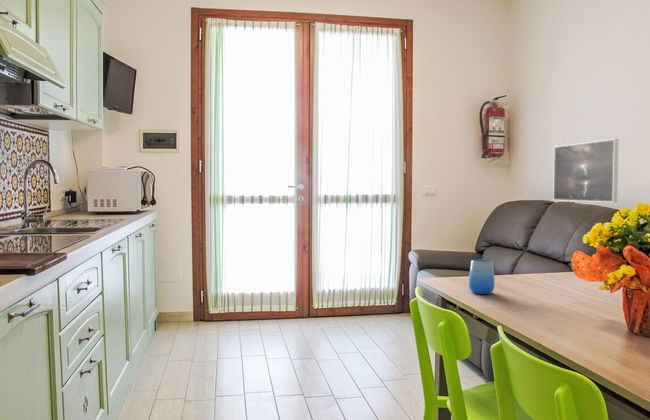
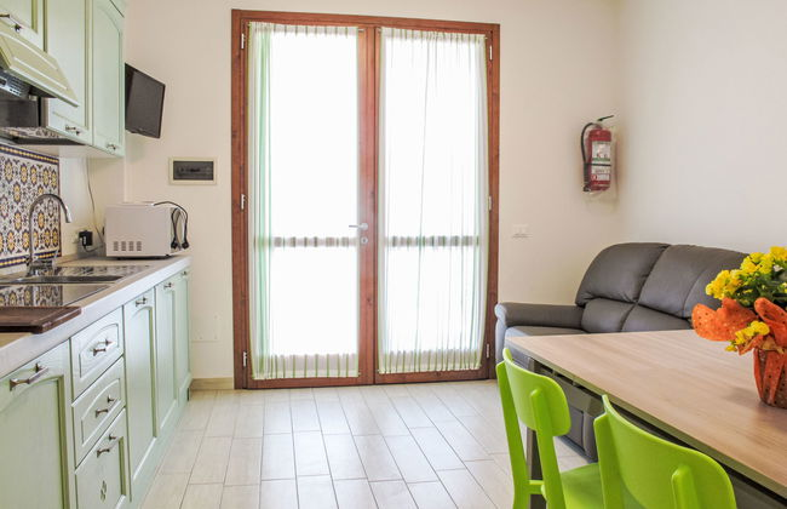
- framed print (583, 172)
- cup (481, 276)
